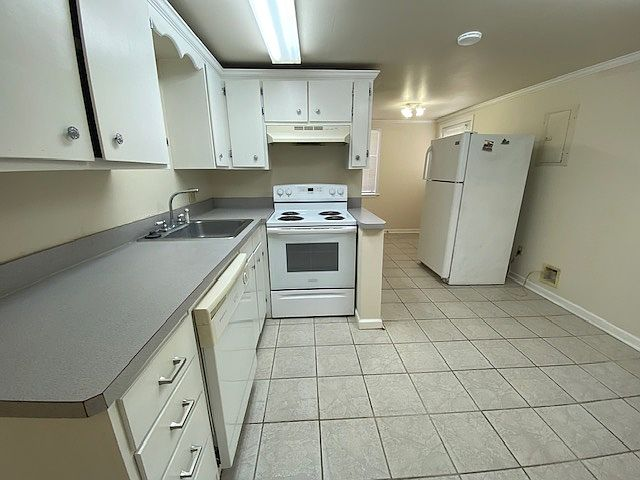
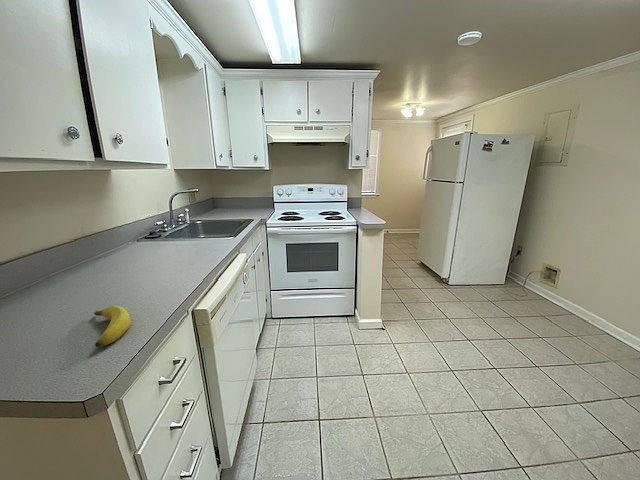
+ banana (109, 319)
